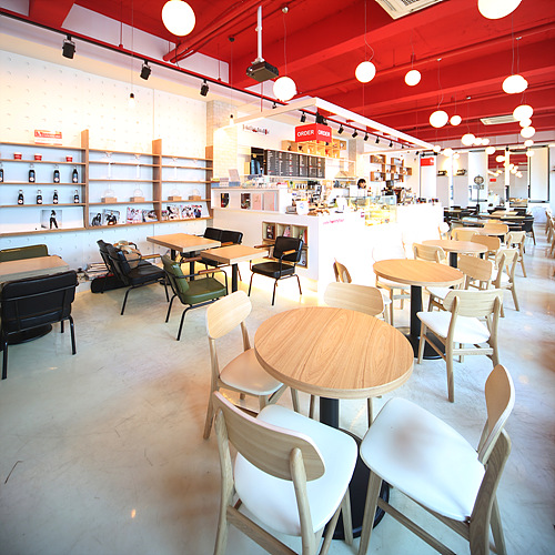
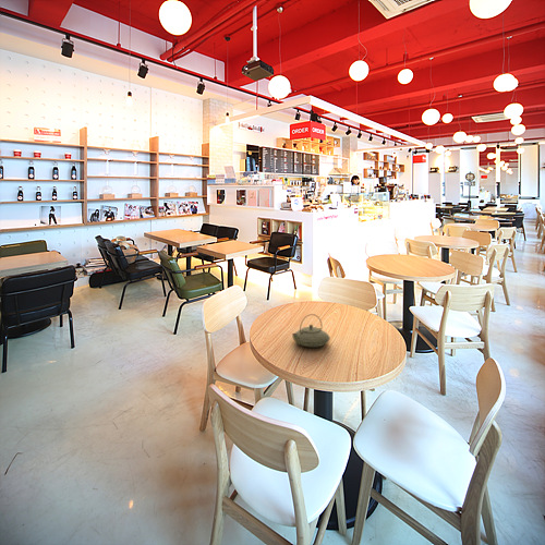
+ teapot (308, 329)
